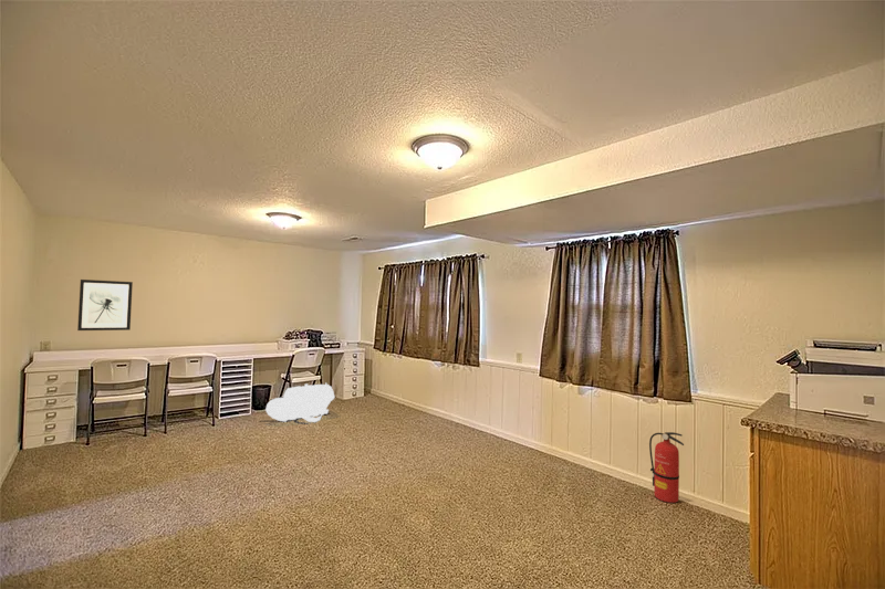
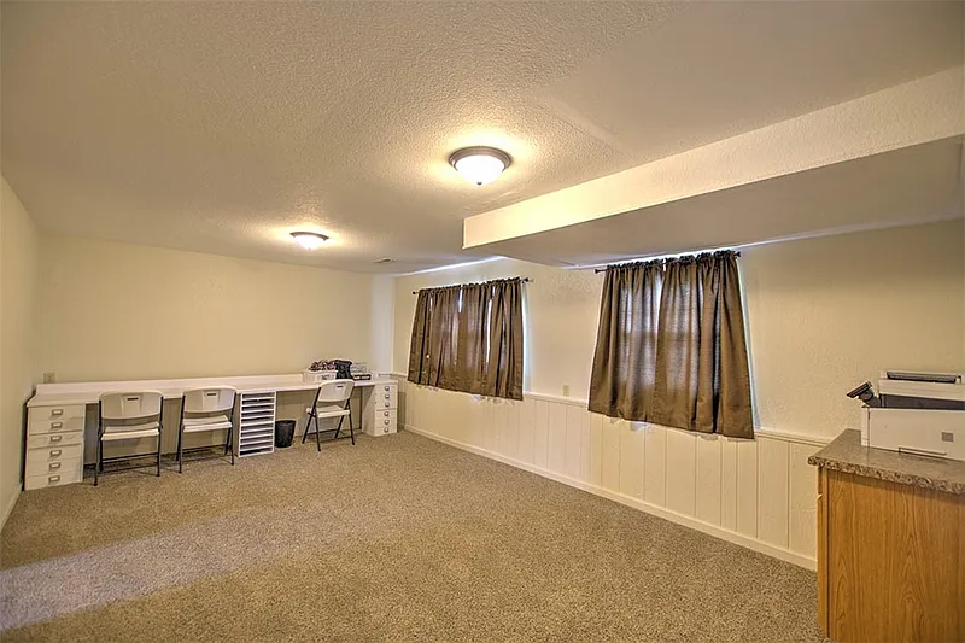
- fire extinguisher (666, 464)
- trash can (300, 402)
- wall art (105, 305)
